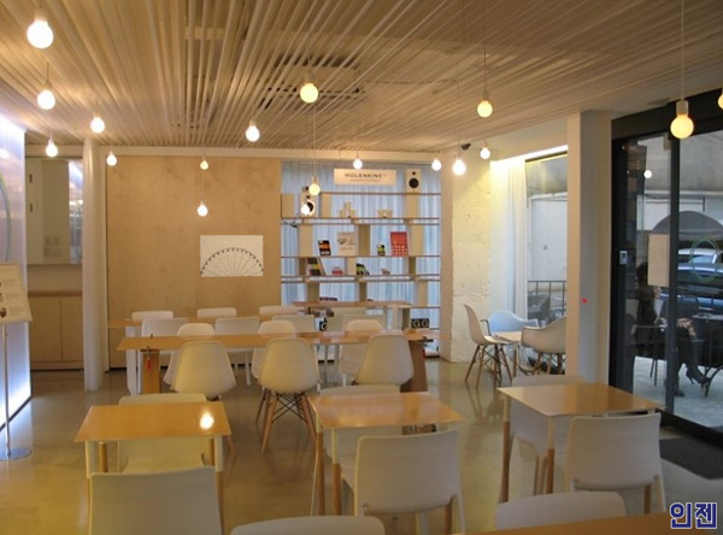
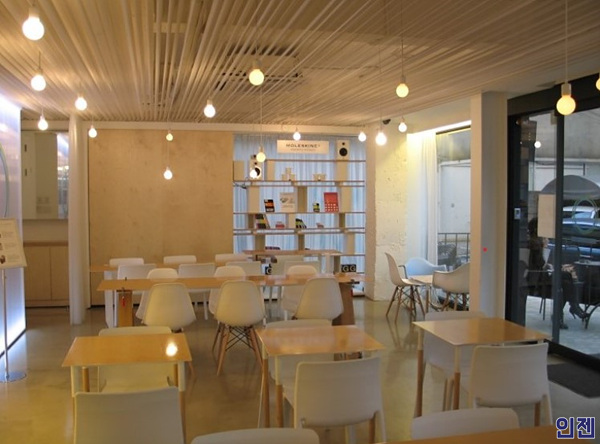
- wall art (231, 255)
